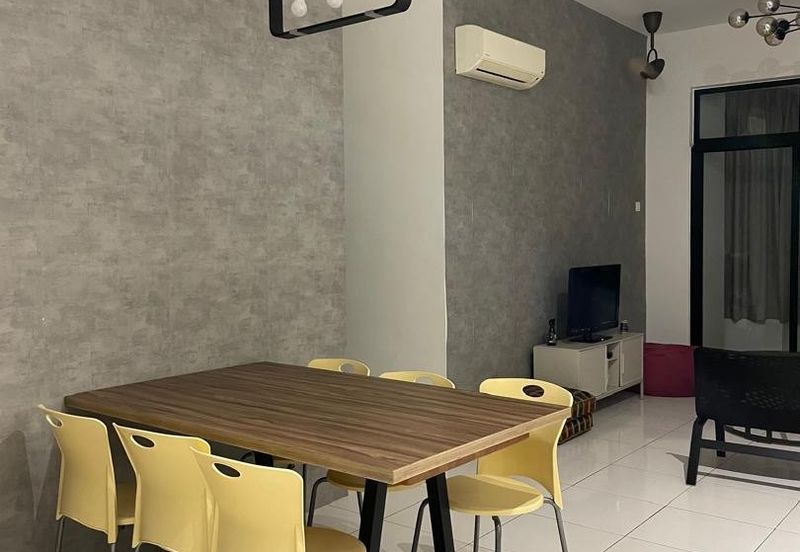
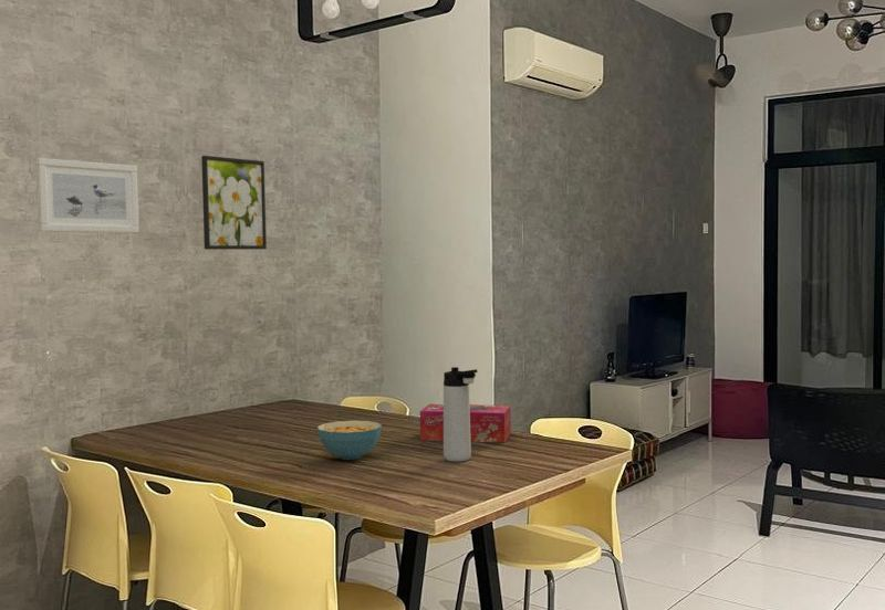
+ cereal bowl (350, 441)
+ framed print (235, 203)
+ thermos bottle (460, 413)
+ tissue box (470, 422)
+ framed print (90, 197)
